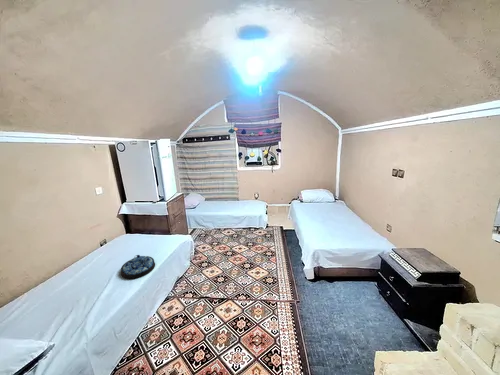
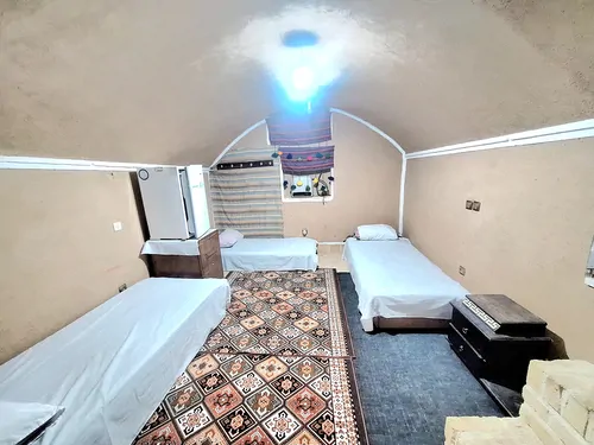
- serving tray (138, 264)
